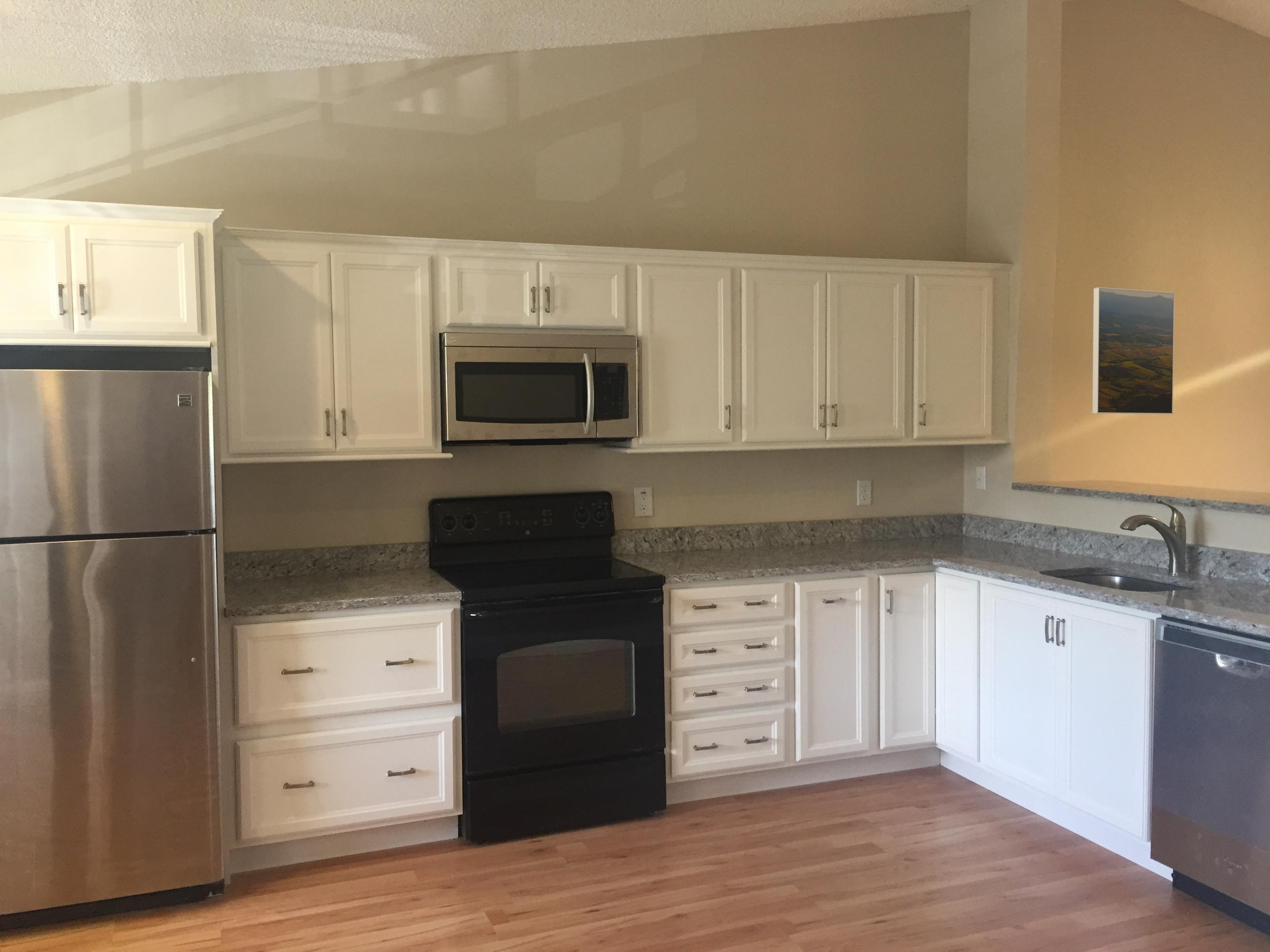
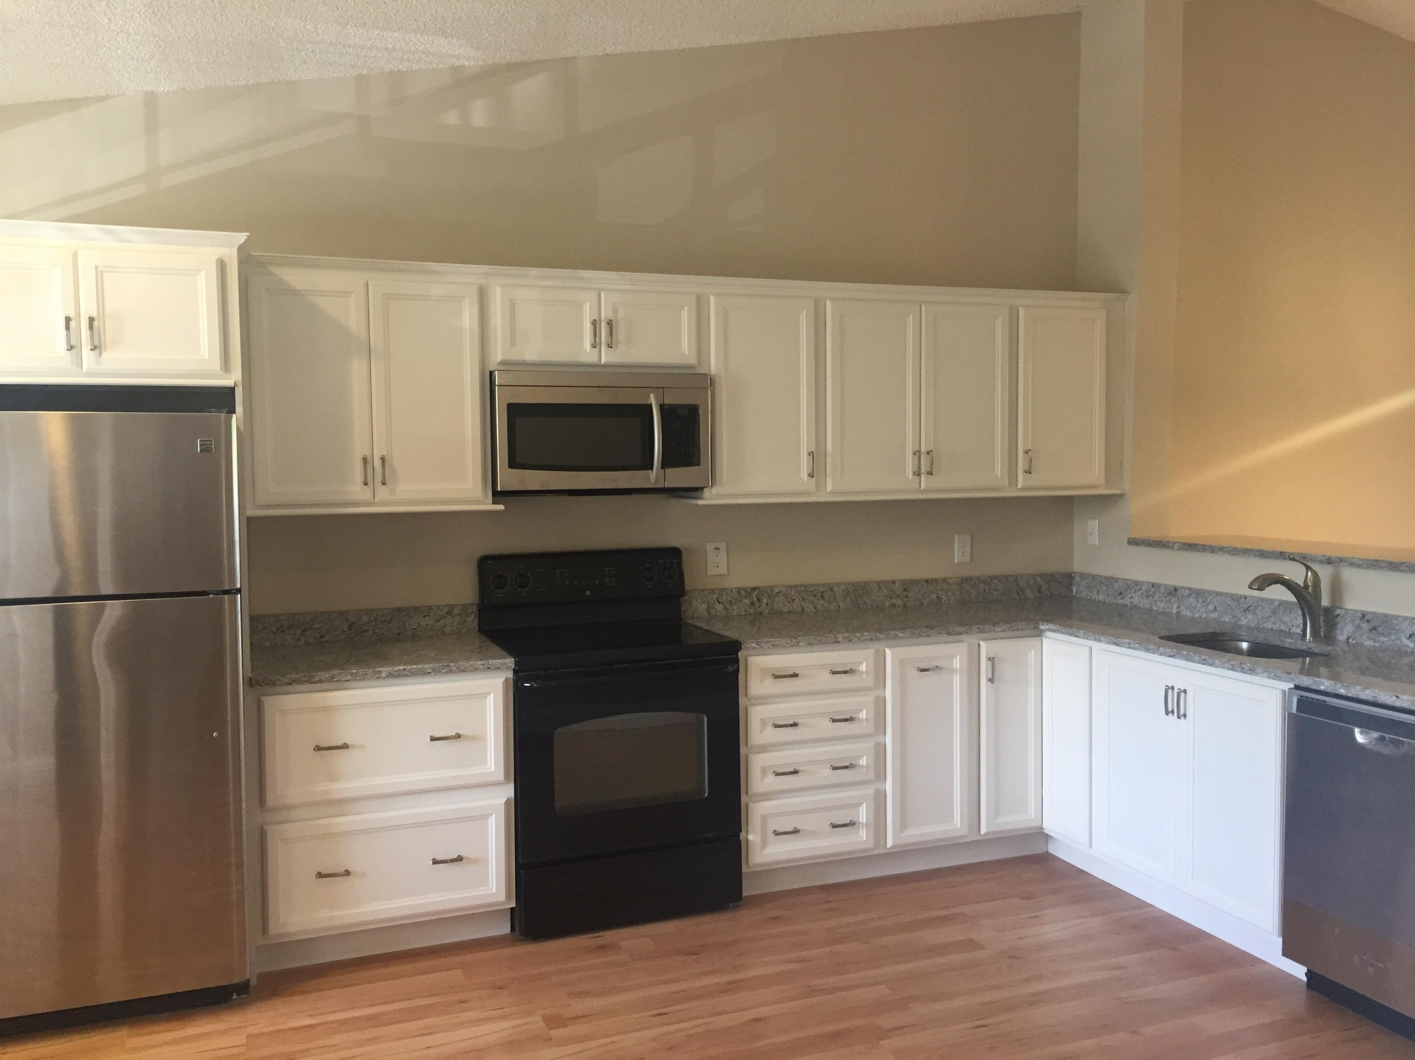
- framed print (1134, 352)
